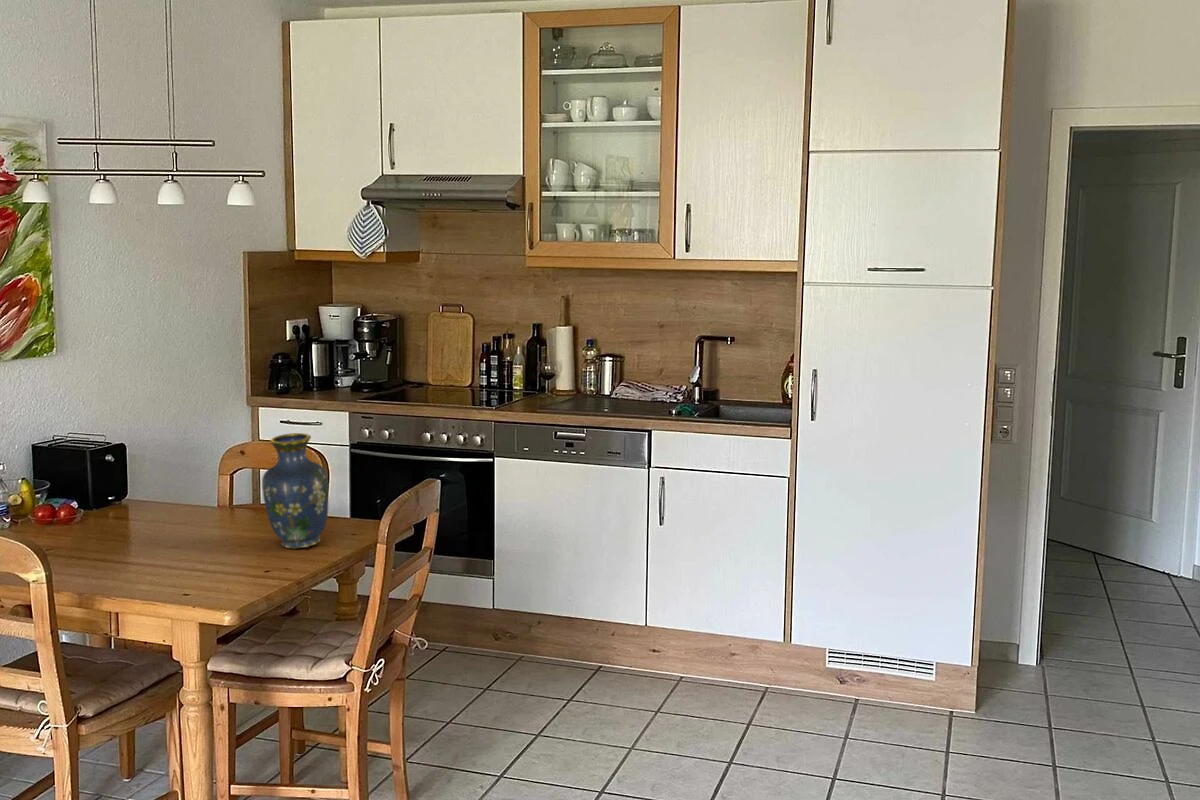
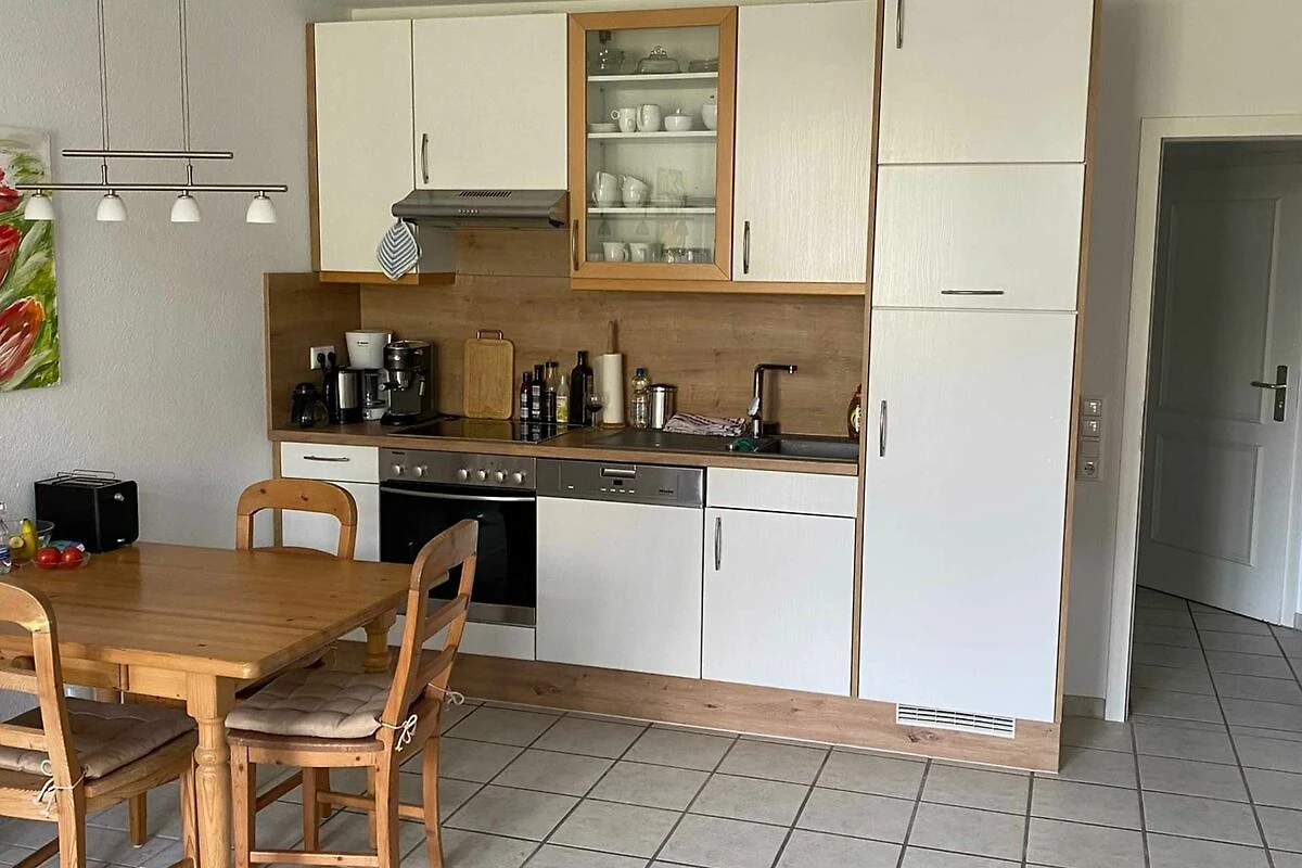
- vase (295, 490)
